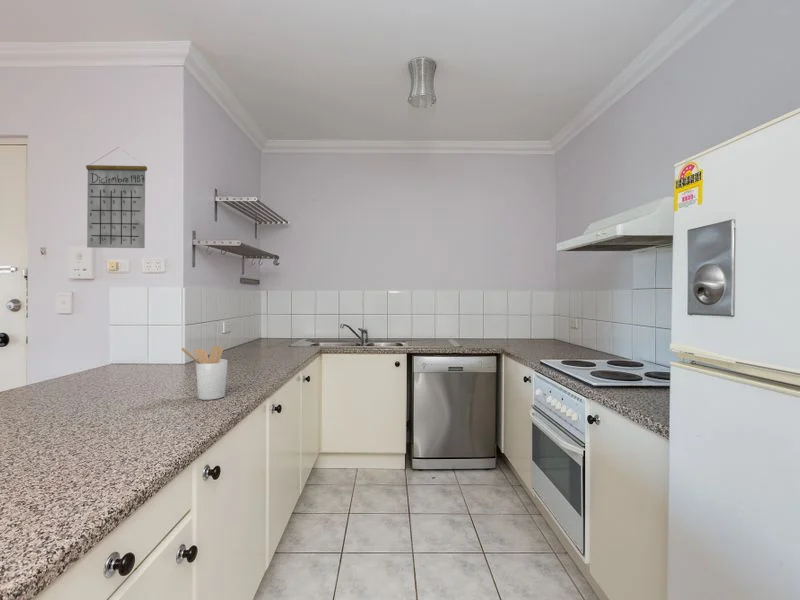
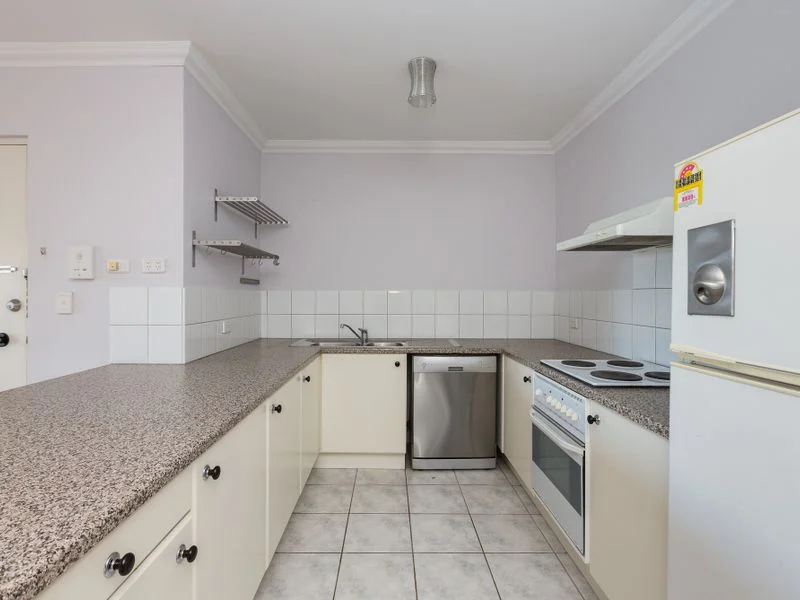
- calendar (116, 197)
- utensil holder (203, 371)
